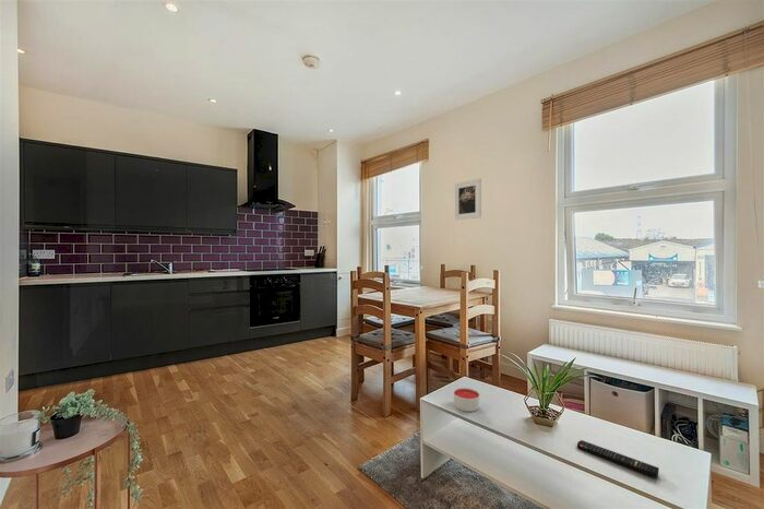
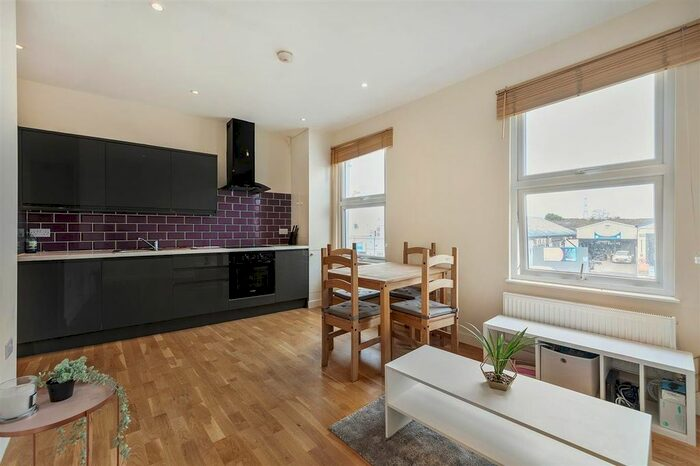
- candle (466, 399)
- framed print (467, 200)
- remote control (614, 457)
